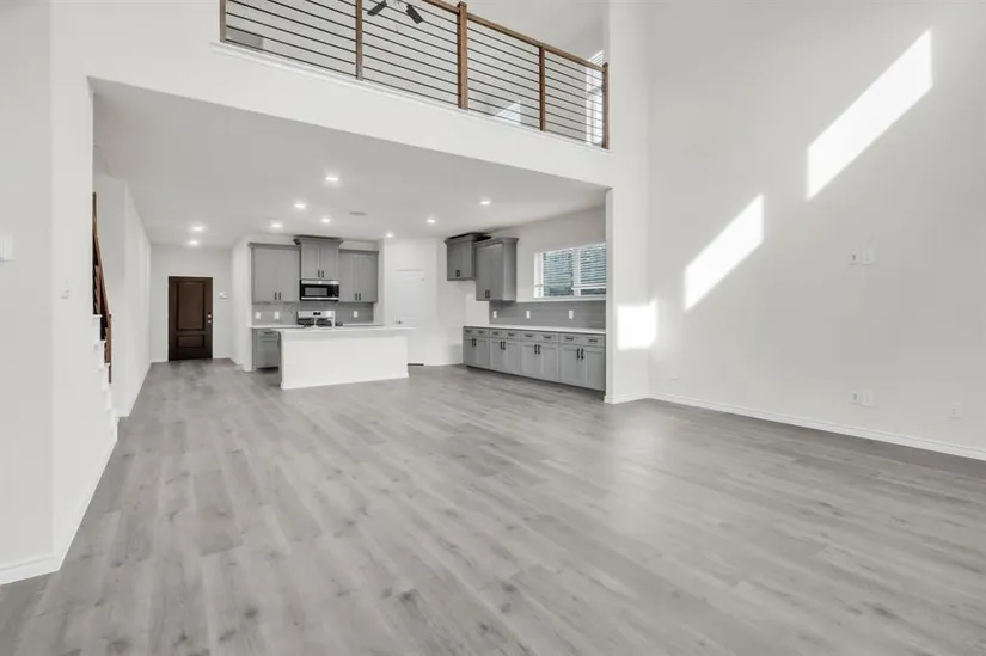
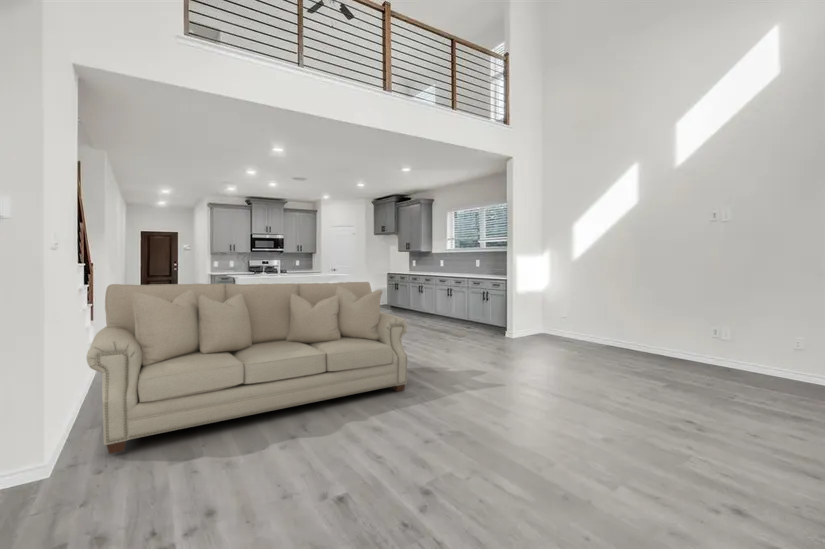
+ sofa (270, 341)
